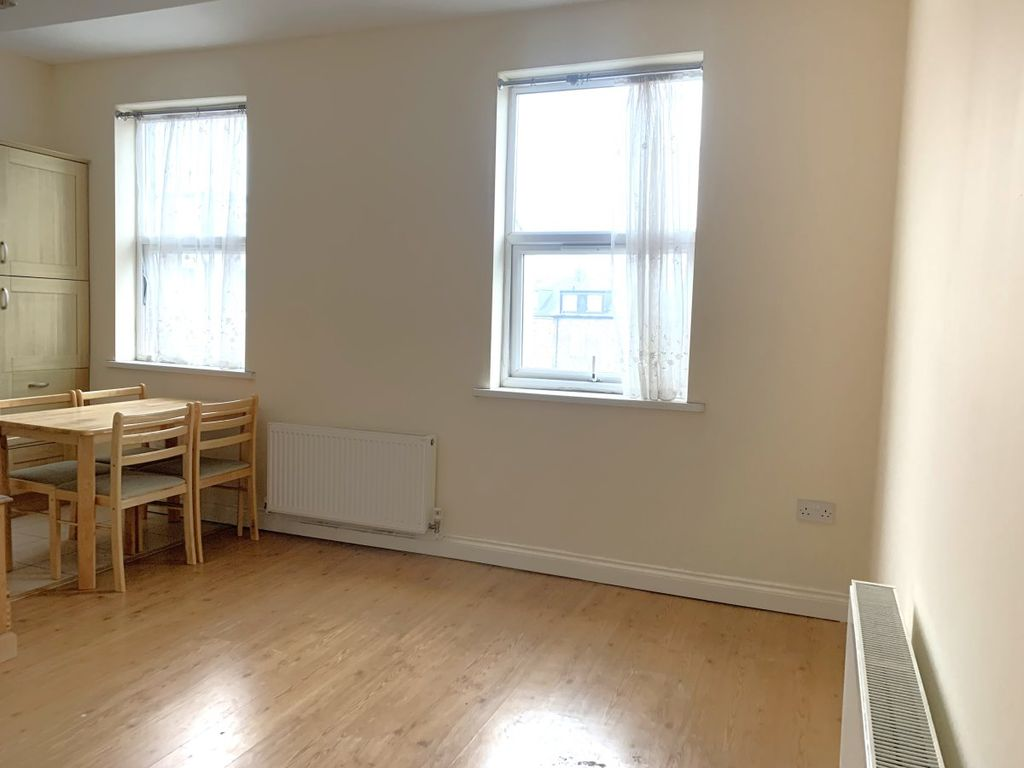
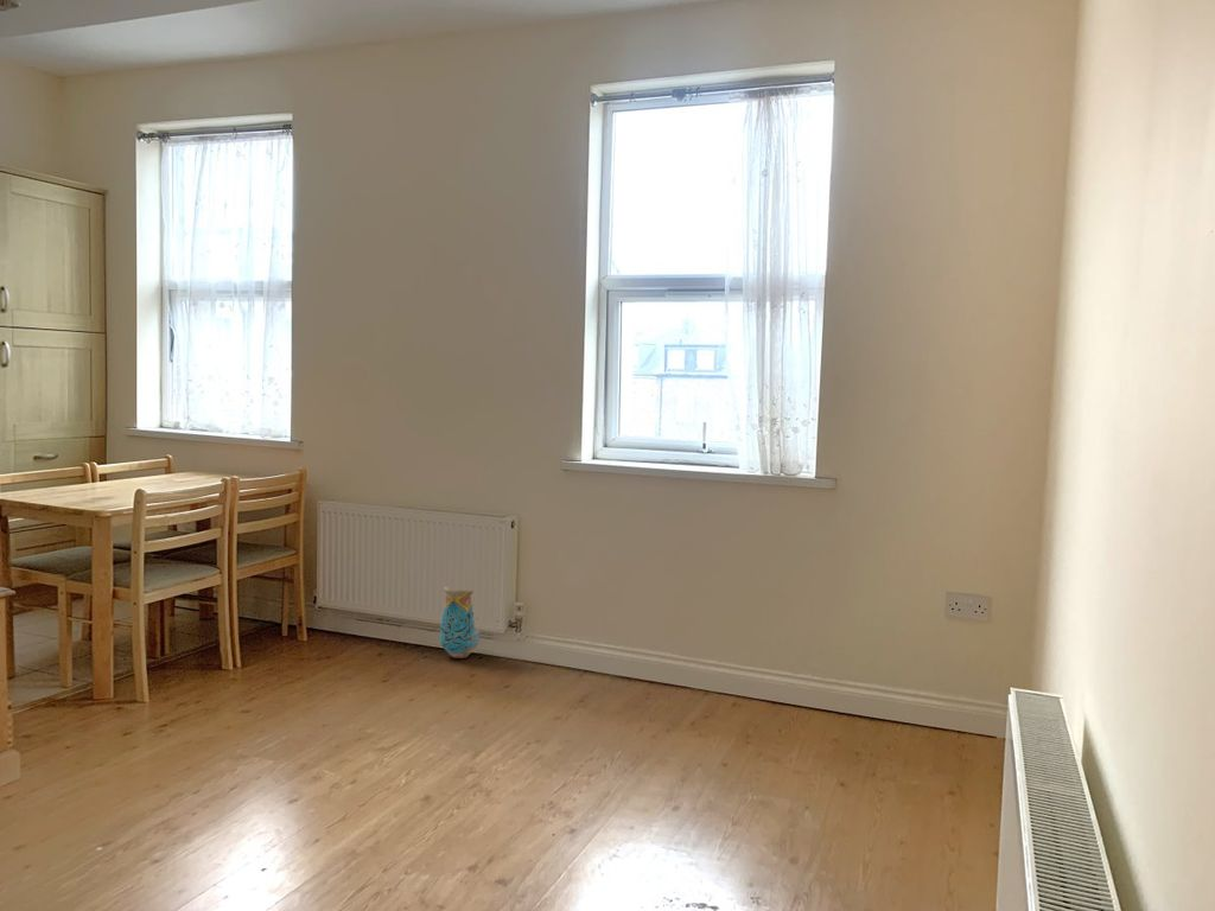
+ vase (460, 622)
